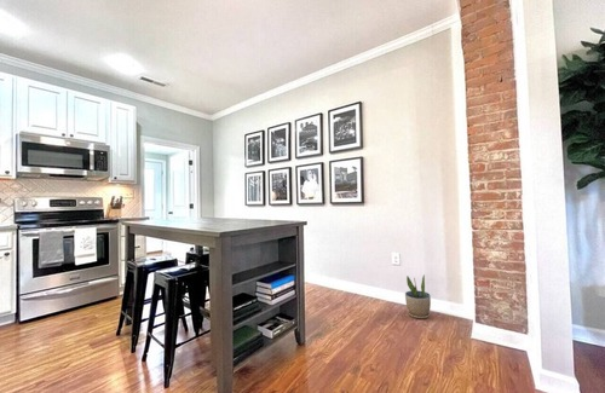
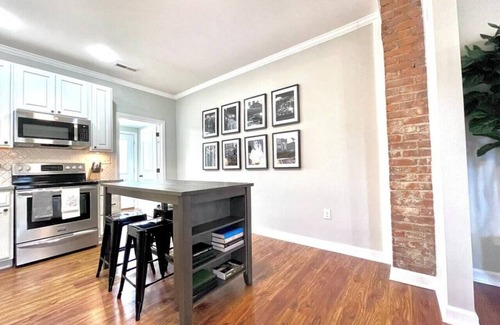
- potted plant (417, 293)
